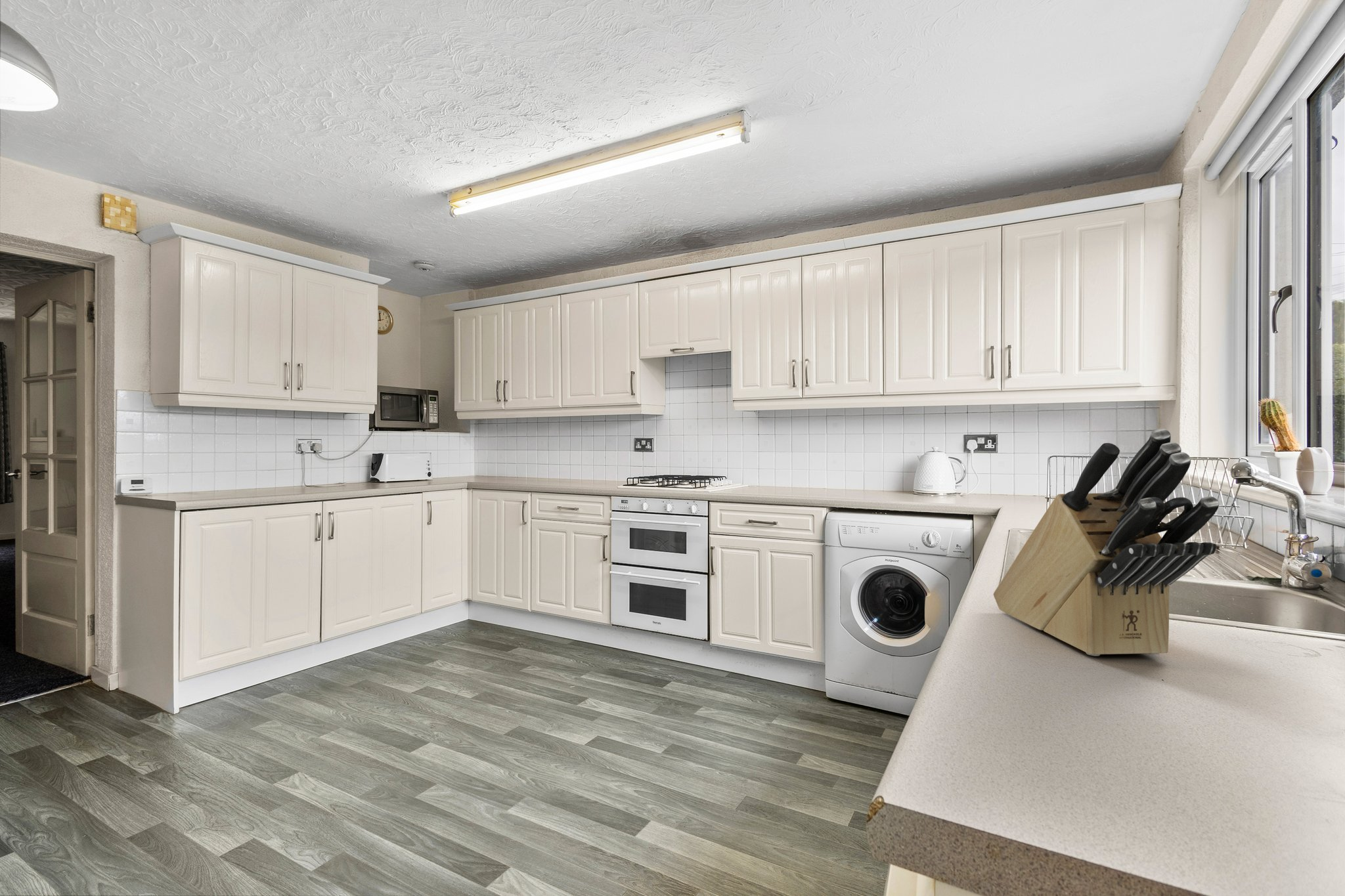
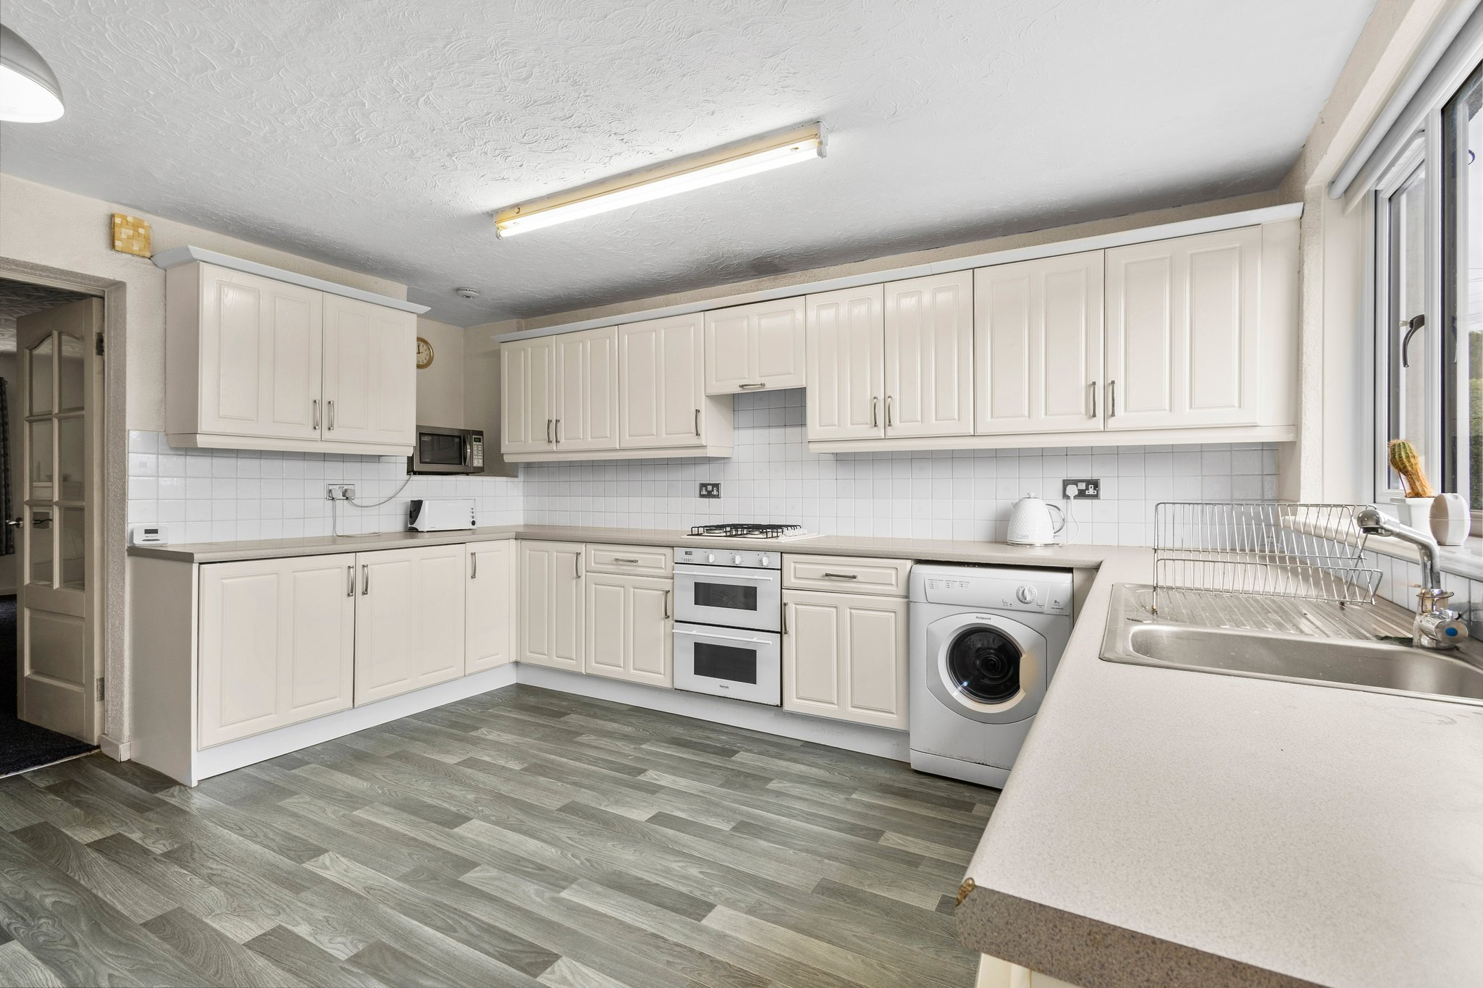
- knife block (1089, 535)
